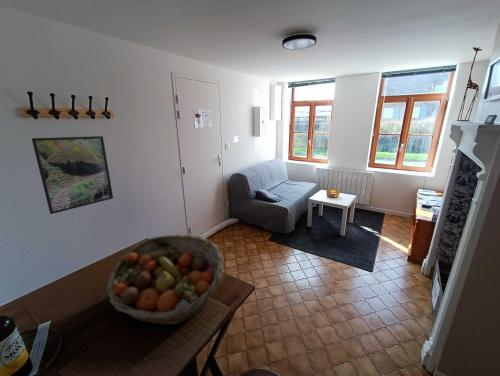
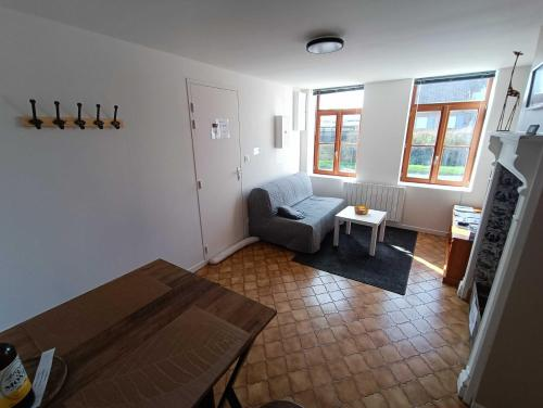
- fruit basket (168, 275)
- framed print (78, 172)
